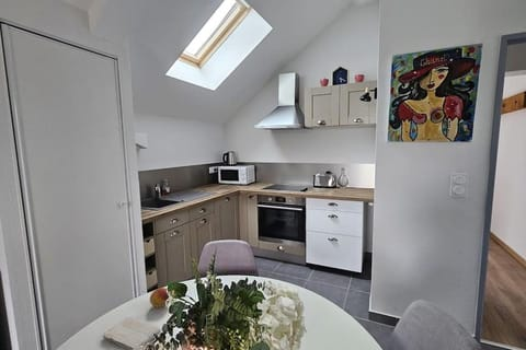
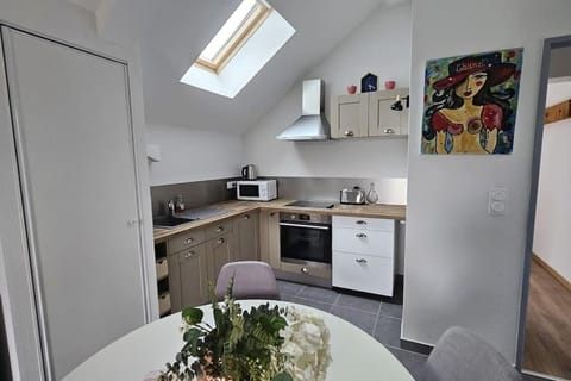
- fruit (160, 298)
- washcloth (132, 332)
